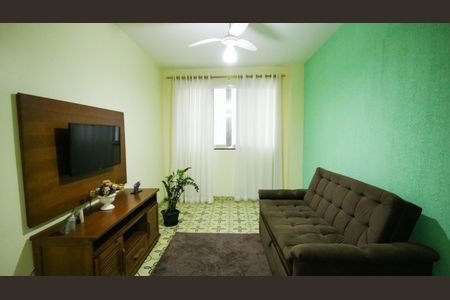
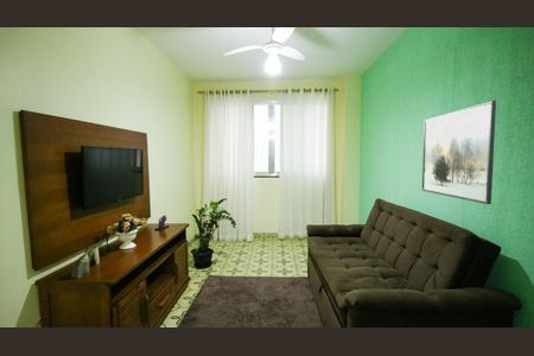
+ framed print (451, 154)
